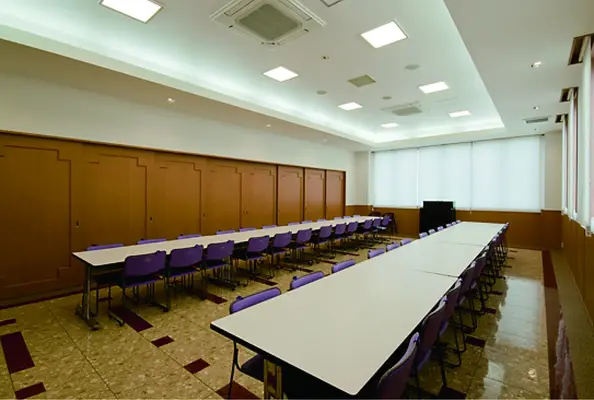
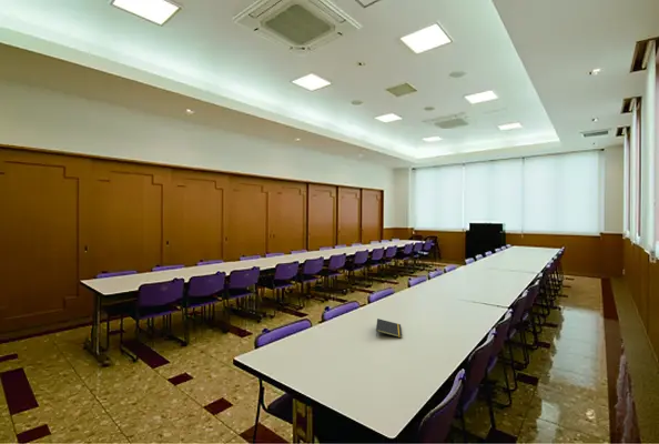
+ notepad (388, 327)
